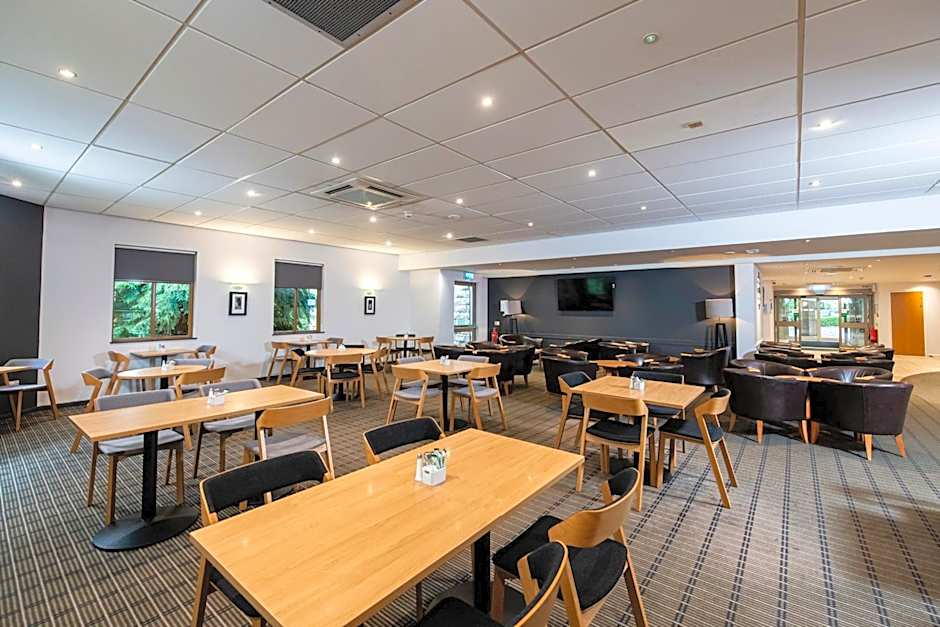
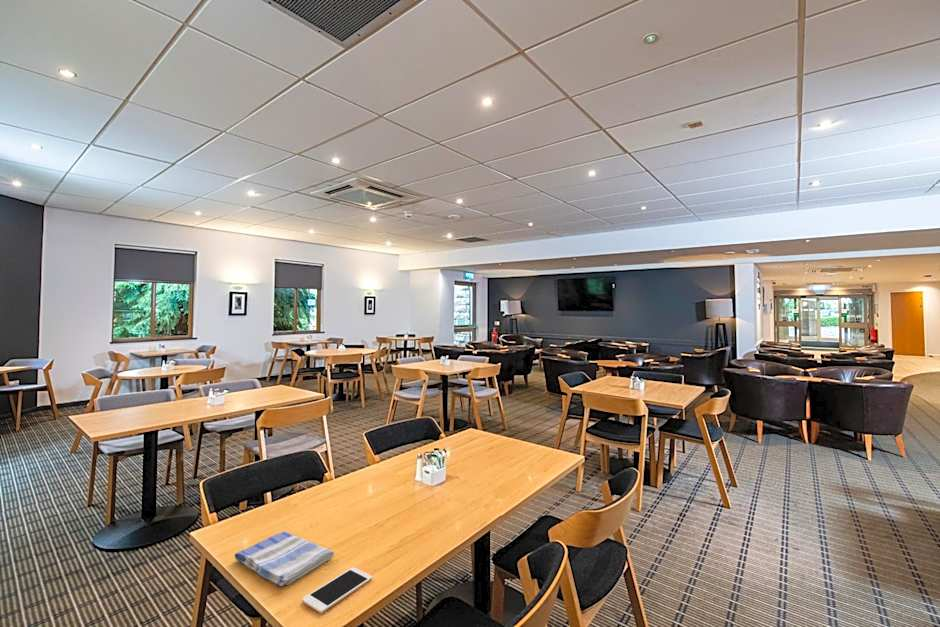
+ dish towel (284, 554)
+ cell phone (338, 588)
